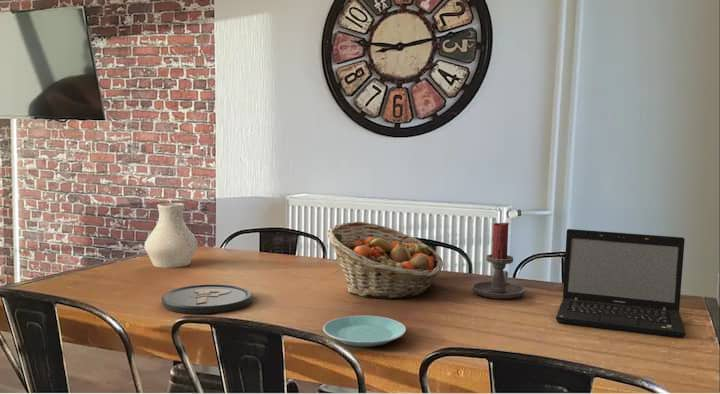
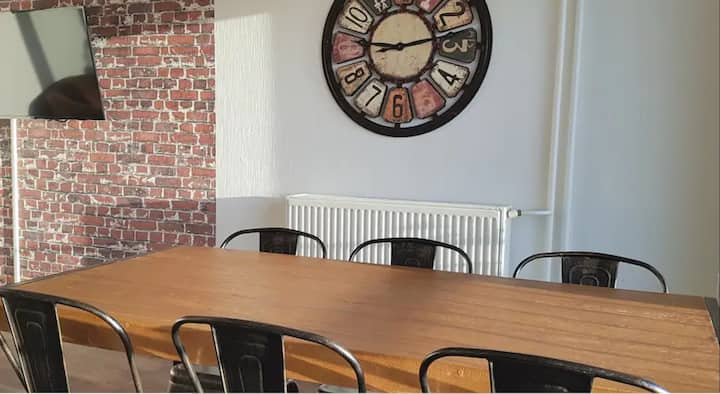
- candle holder (501, 256)
- fruit basket (385, 257)
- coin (207, 298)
- laptop (621, 280)
- vase (171, 234)
- plate (364, 332)
